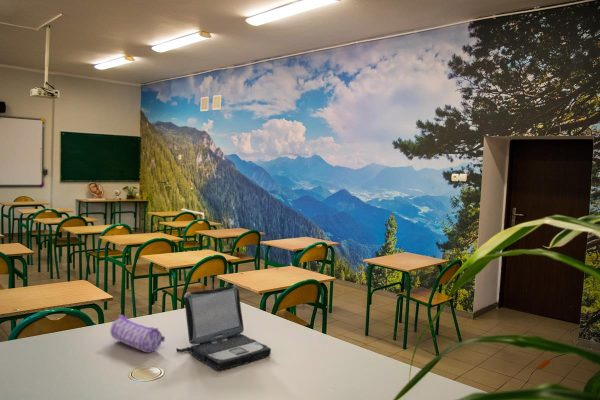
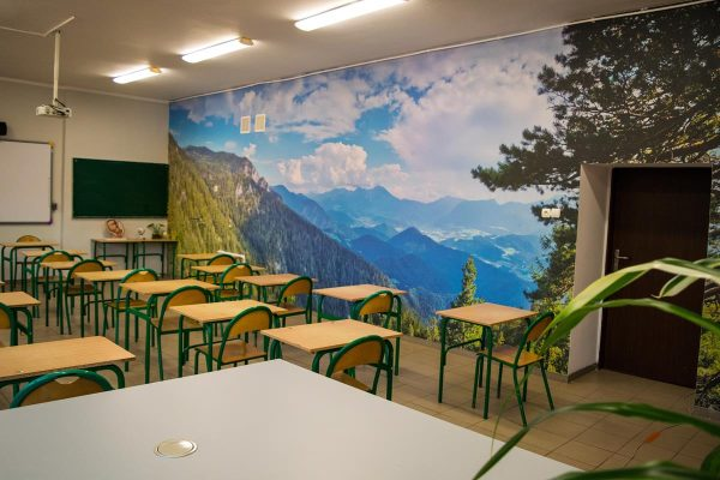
- pencil case (135, 333)
- laptop (225, 323)
